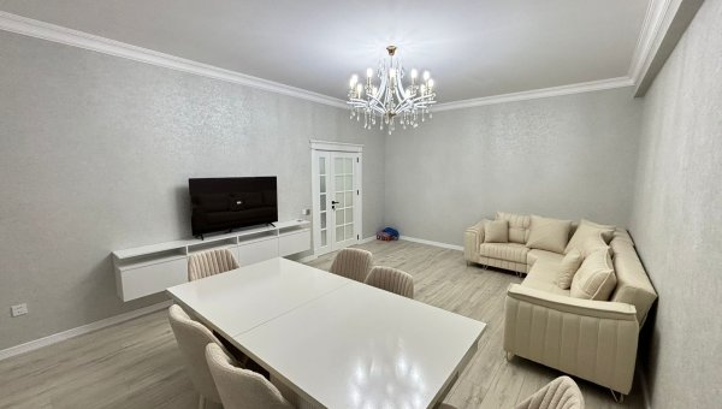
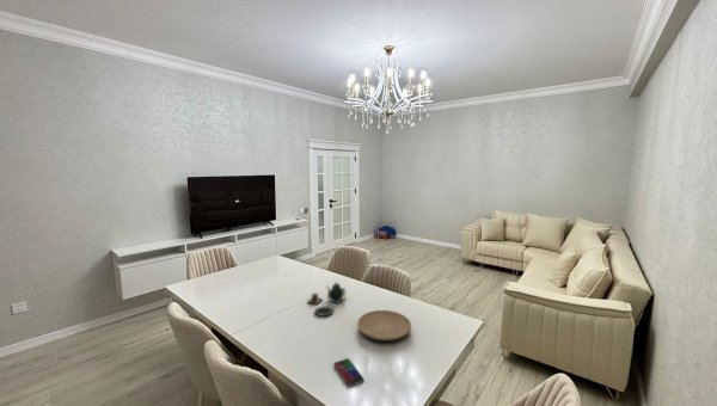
+ plate (384, 326)
+ teapot (321, 299)
+ smartphone (348, 371)
